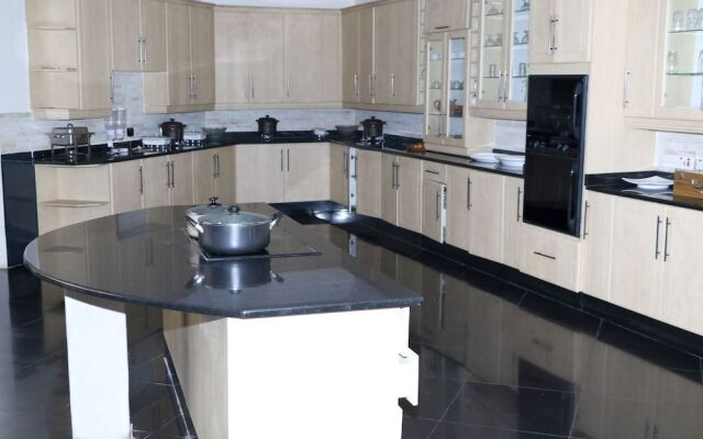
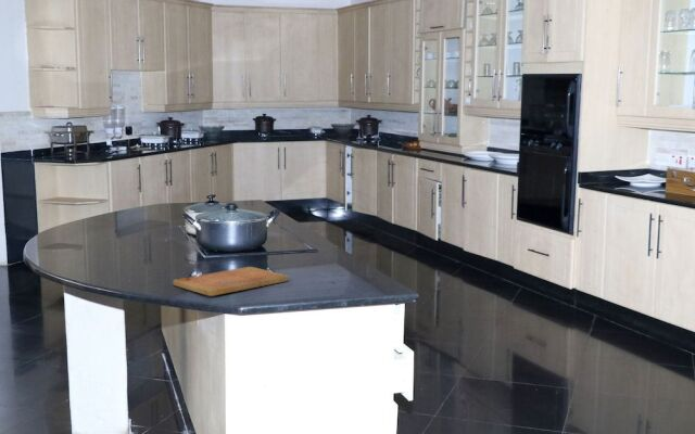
+ cutting board (231, 280)
